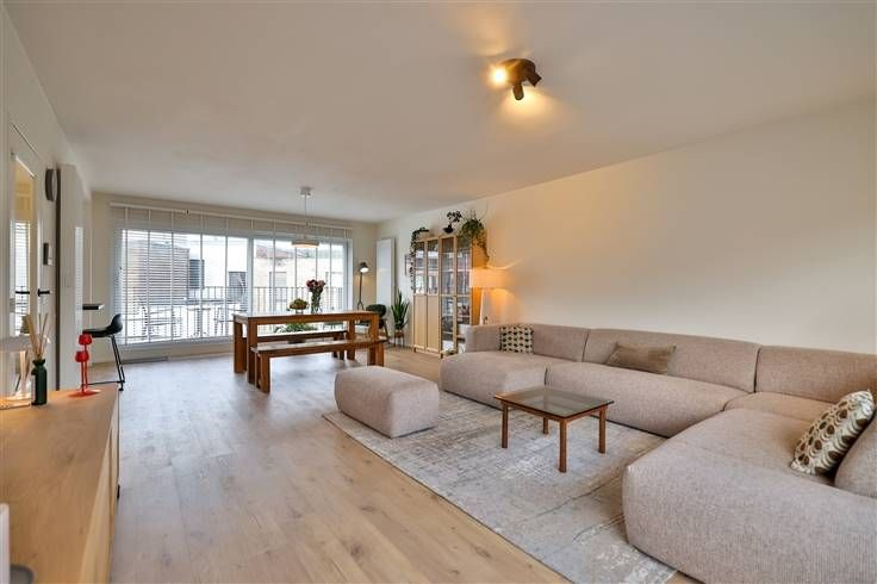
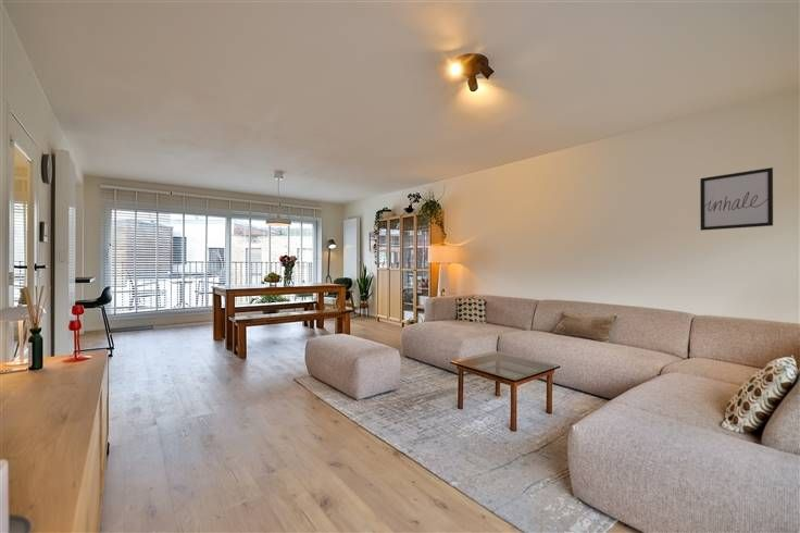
+ wall art (734, 200)
